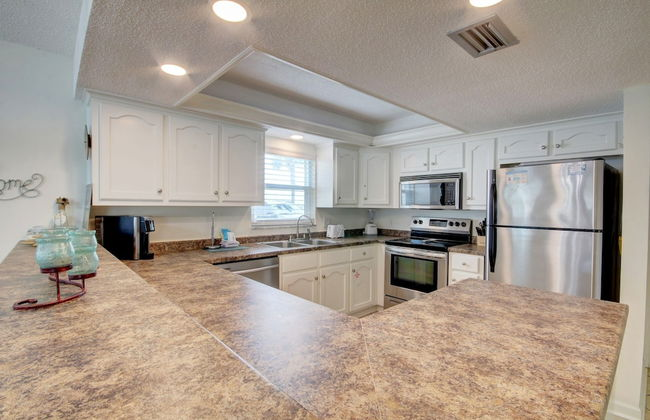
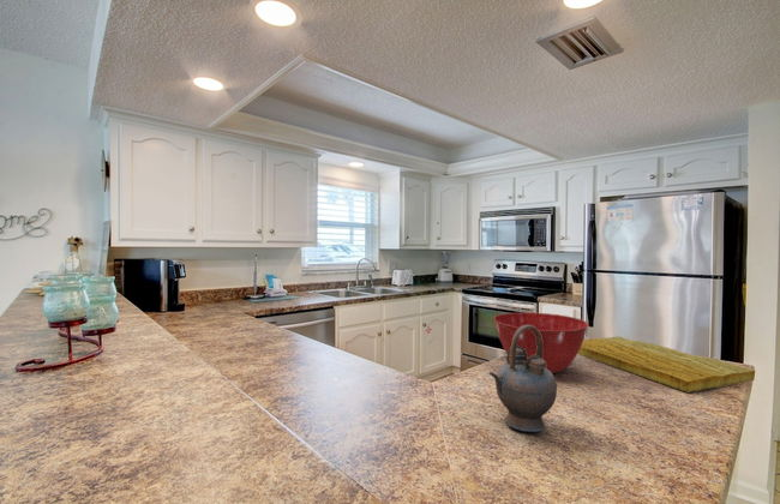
+ mixing bowl (535, 343)
+ teapot (520, 374)
+ cutting board (646, 356)
